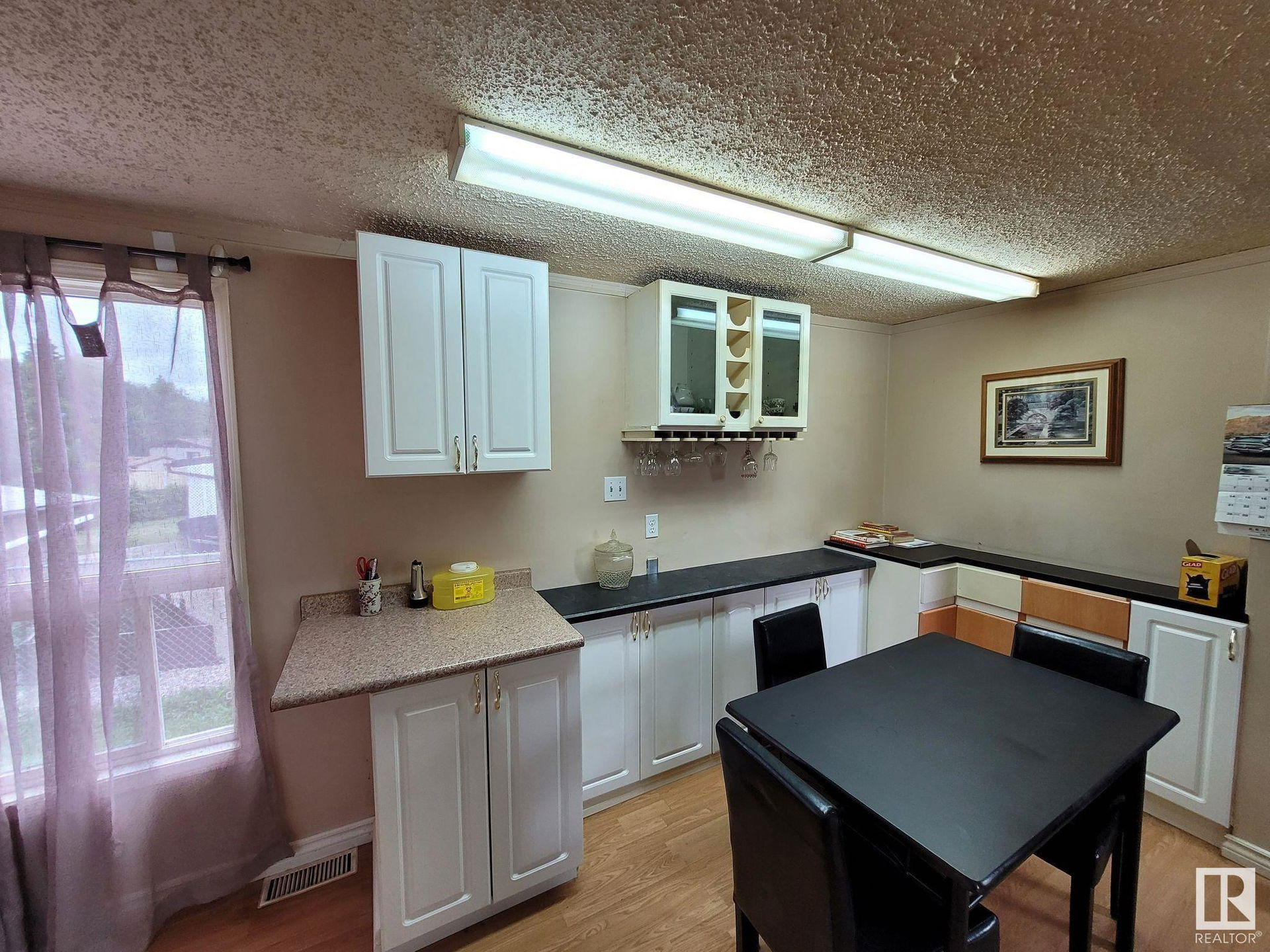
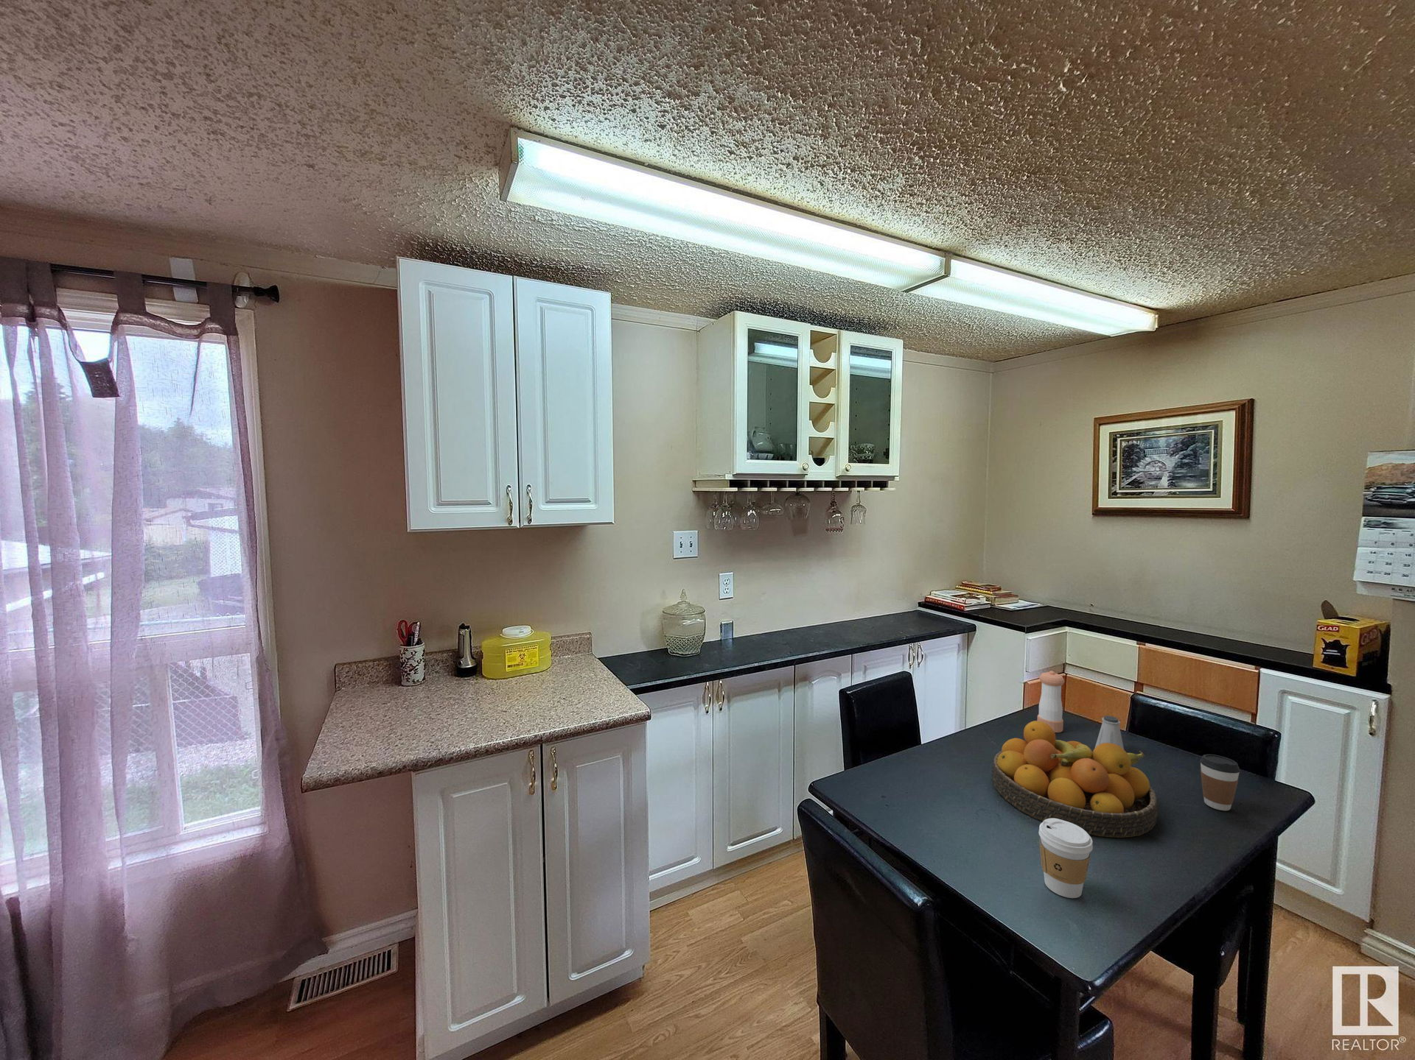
+ pepper shaker (1051, 699)
+ coffee cup (1218, 782)
+ saltshaker (1110, 734)
+ fruit bowl (1070, 766)
+ coffee cup (1064, 857)
